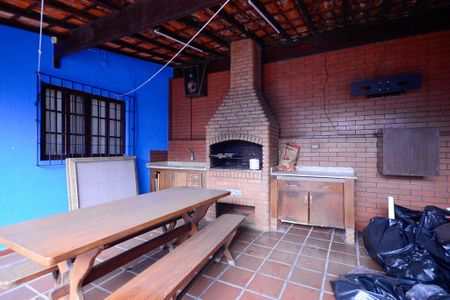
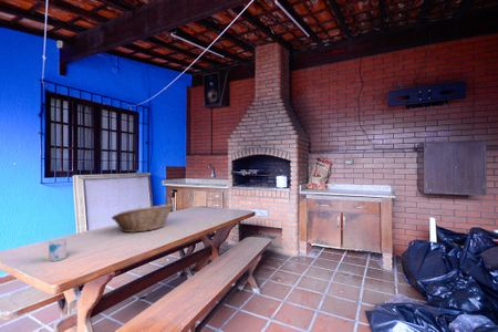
+ mug (55, 249)
+ fruit basket (144, 216)
